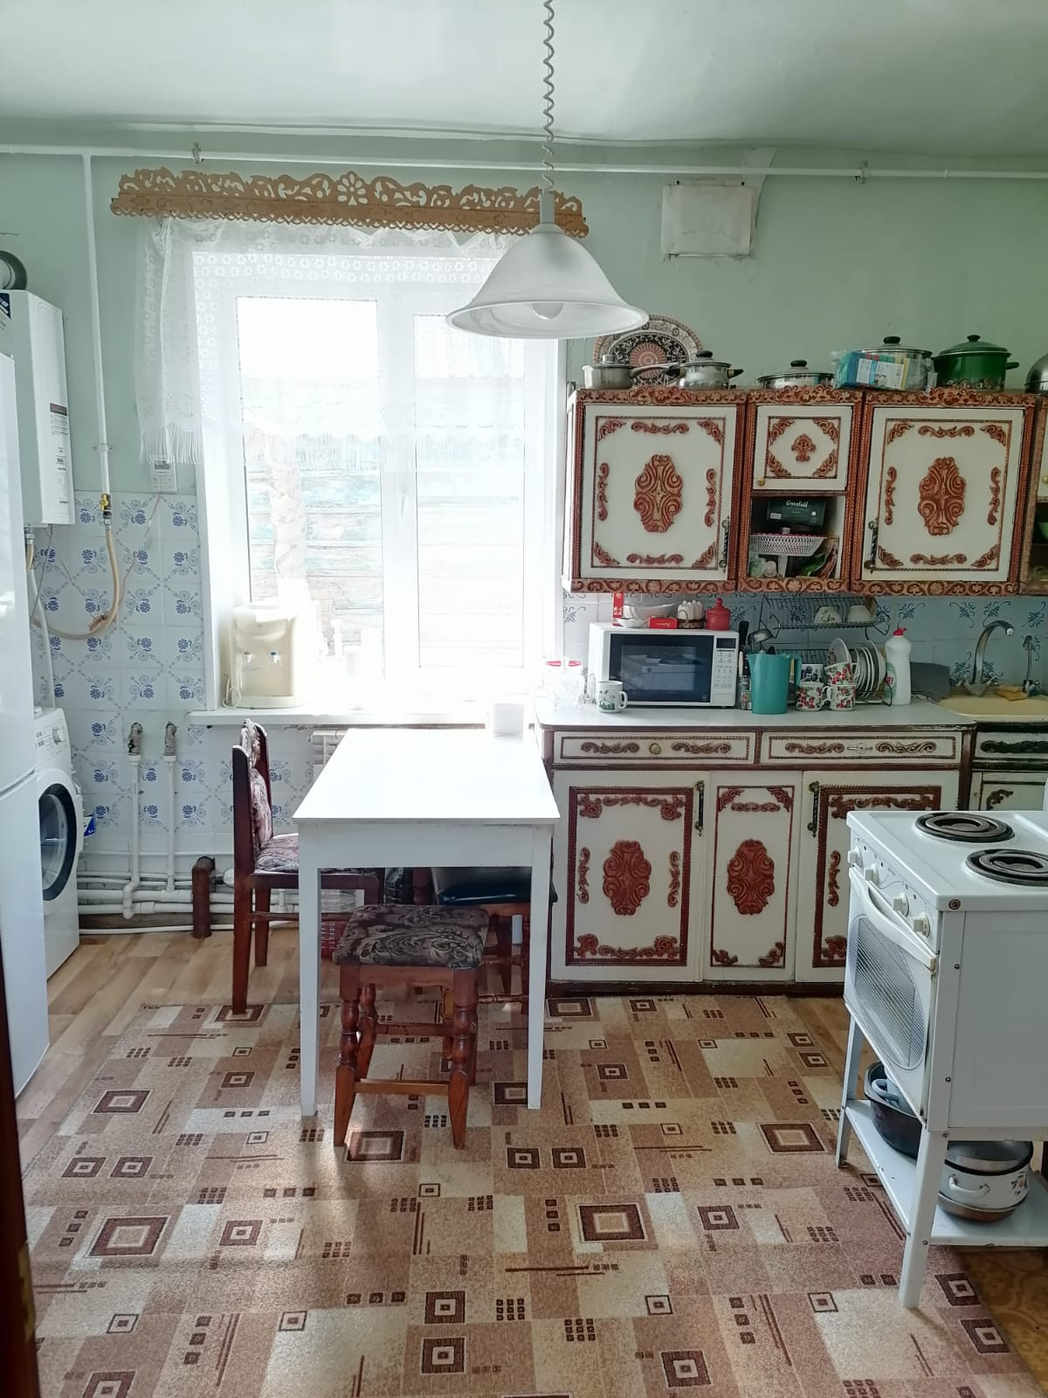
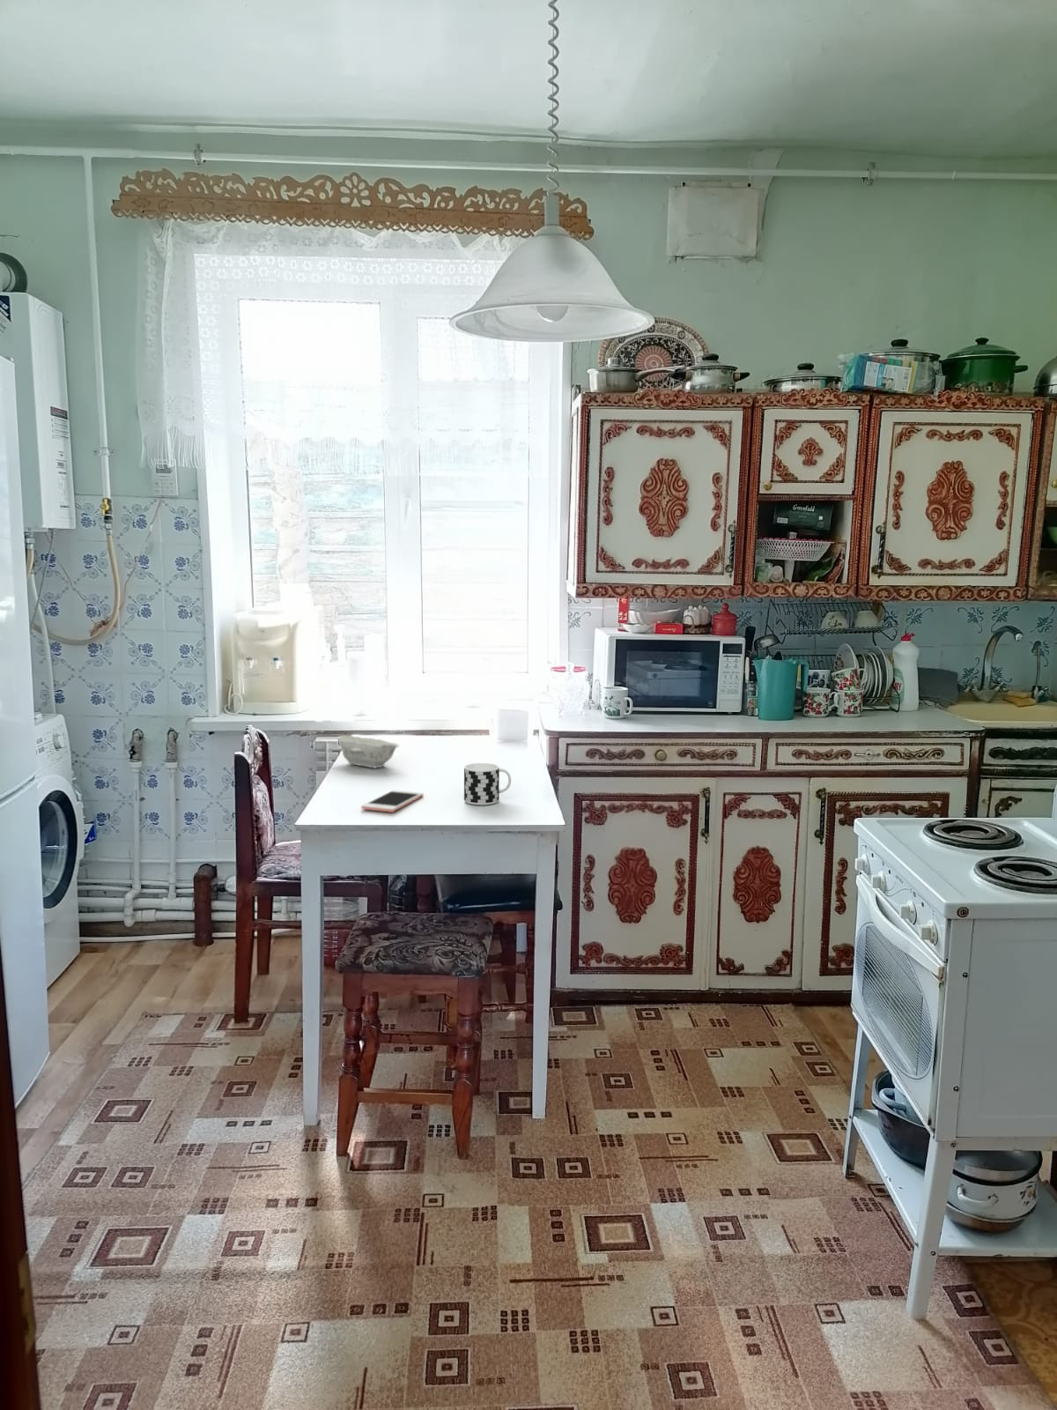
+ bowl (368, 752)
+ cup (487, 784)
+ cell phone (393, 800)
